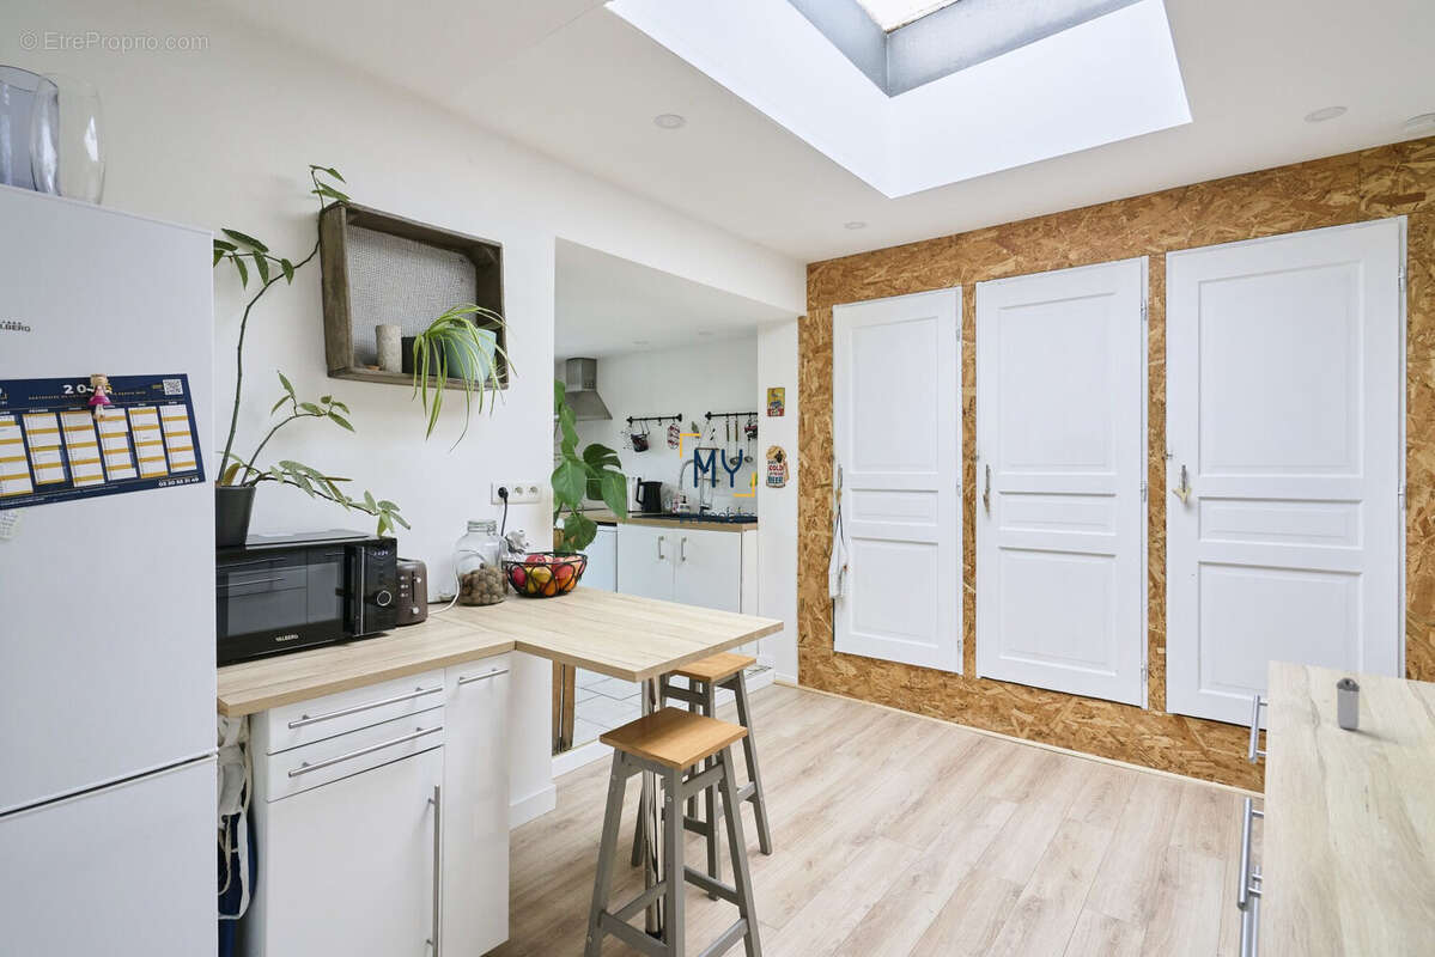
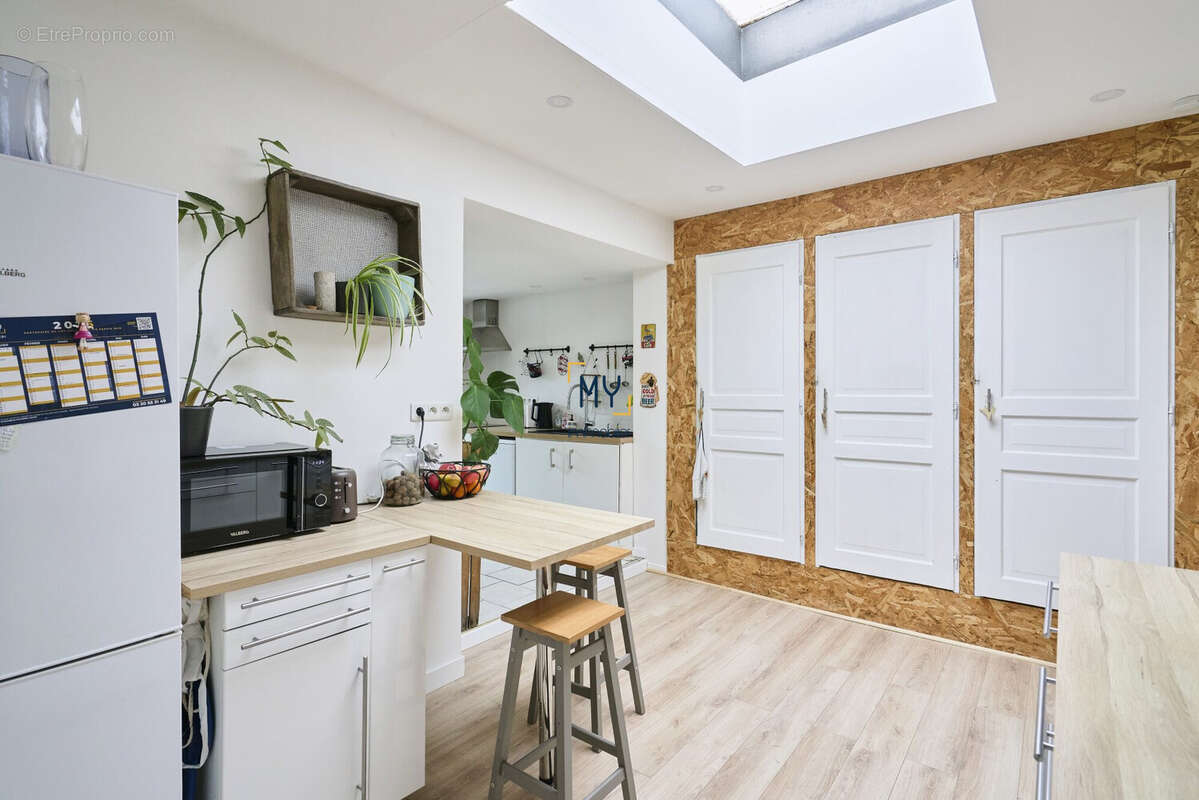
- shaker (1348, 702)
